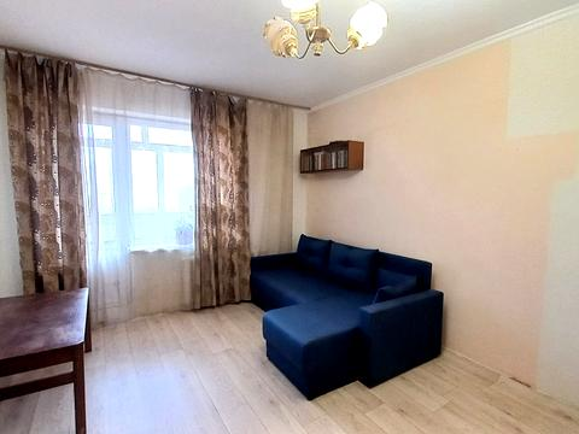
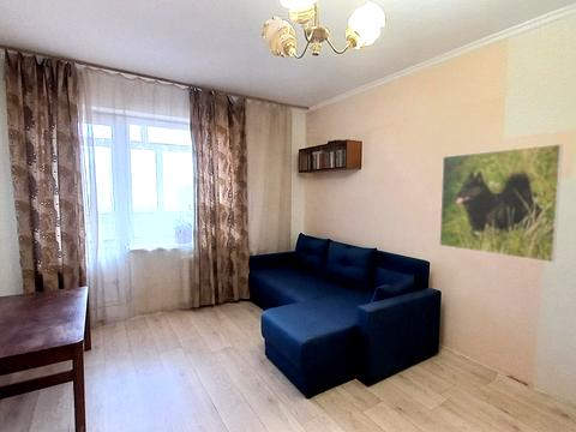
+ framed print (491, 202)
